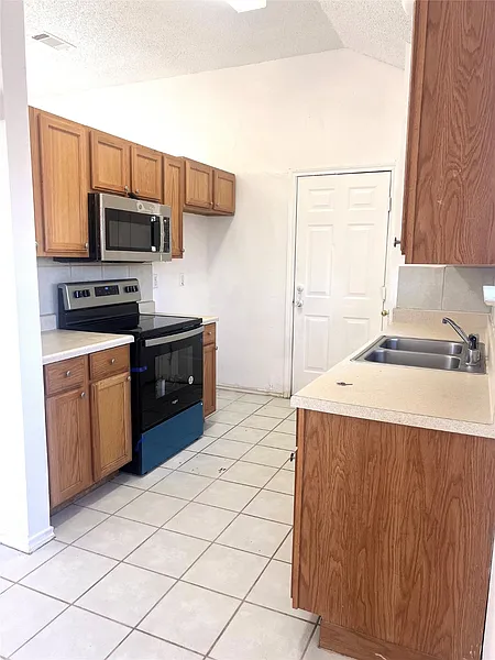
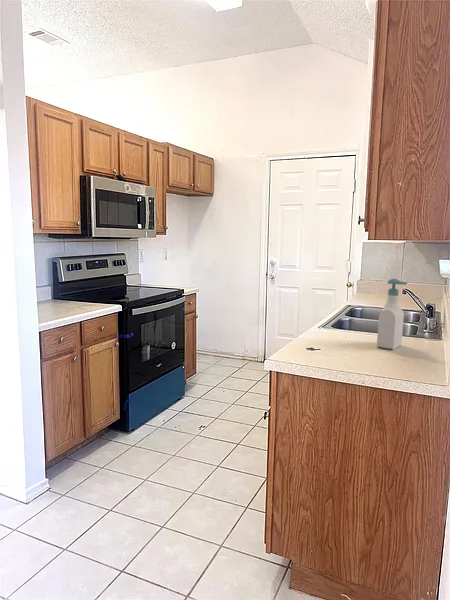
+ soap bottle (394, 312)
